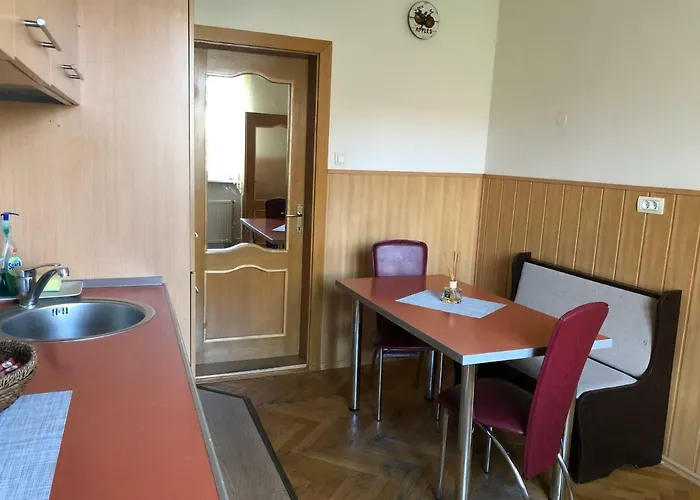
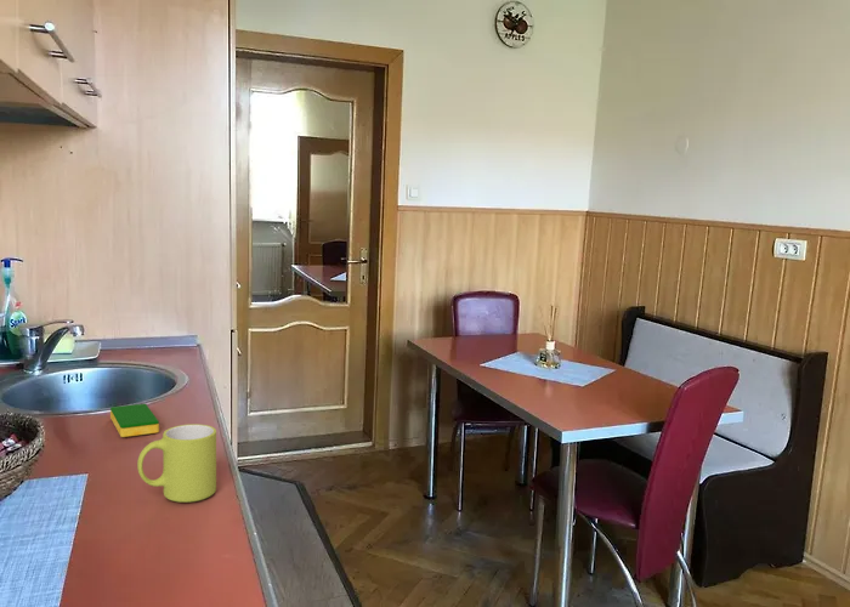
+ dish sponge (134, 419)
+ mug (177, 464)
